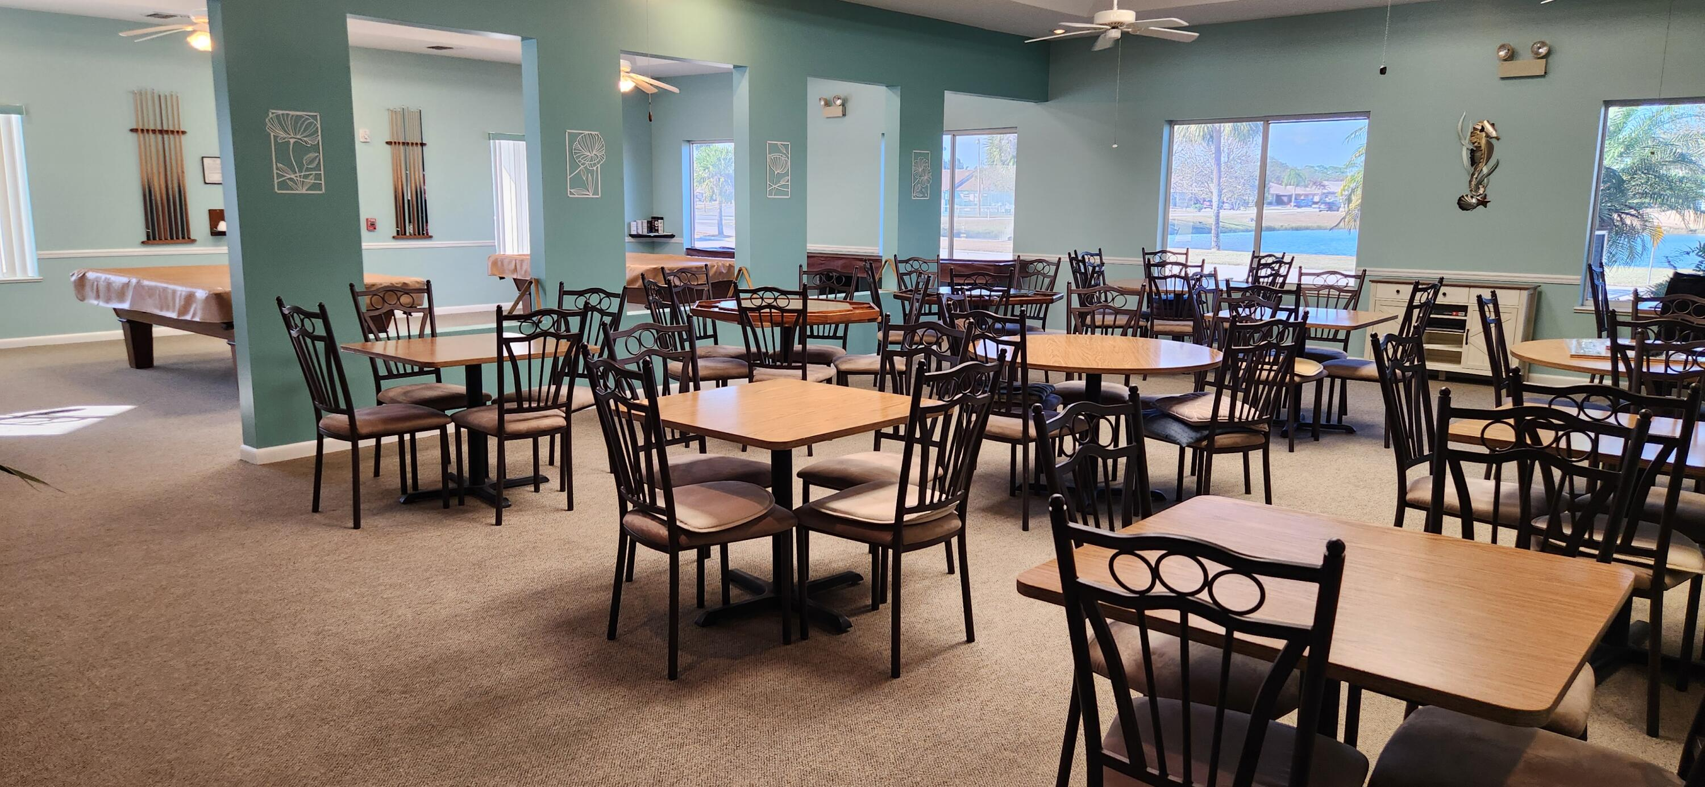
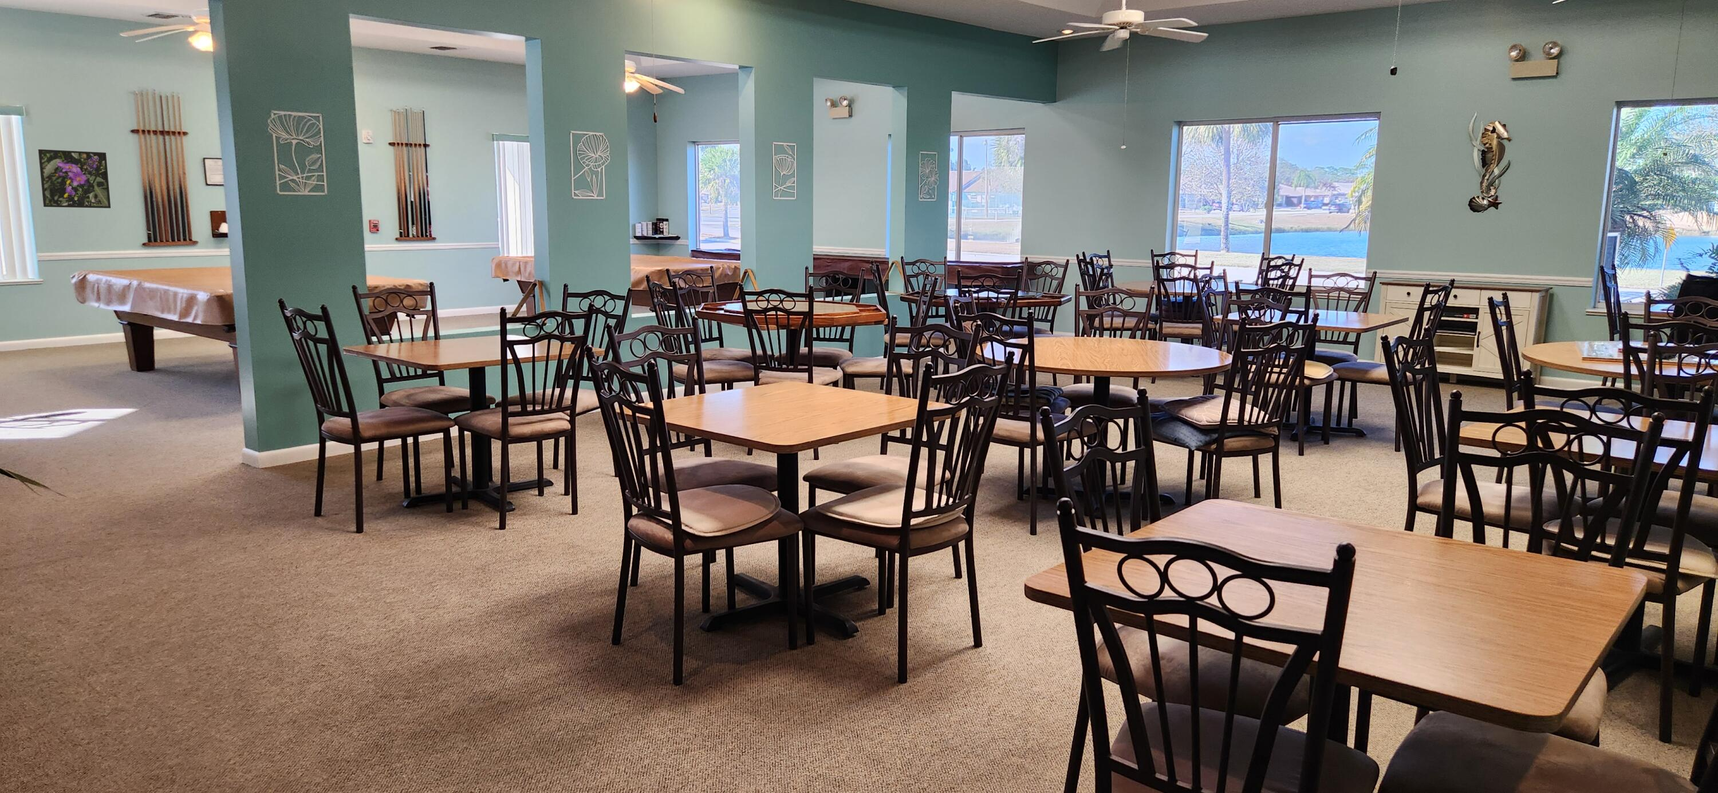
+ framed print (75, 180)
